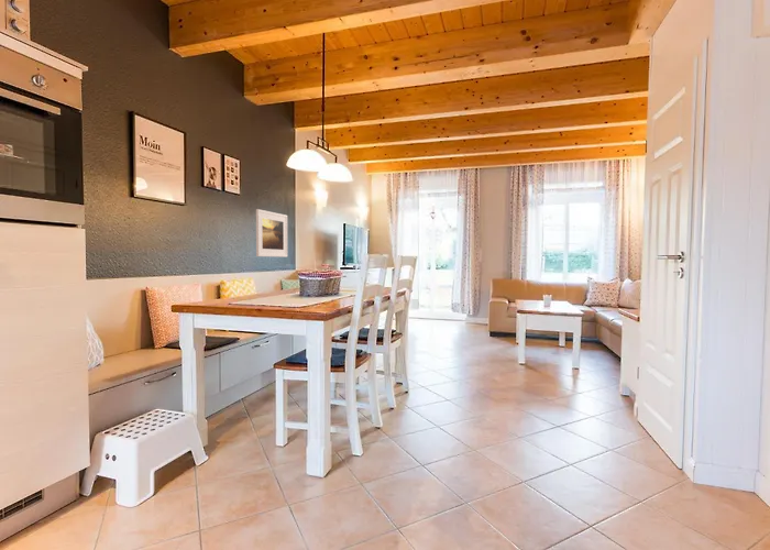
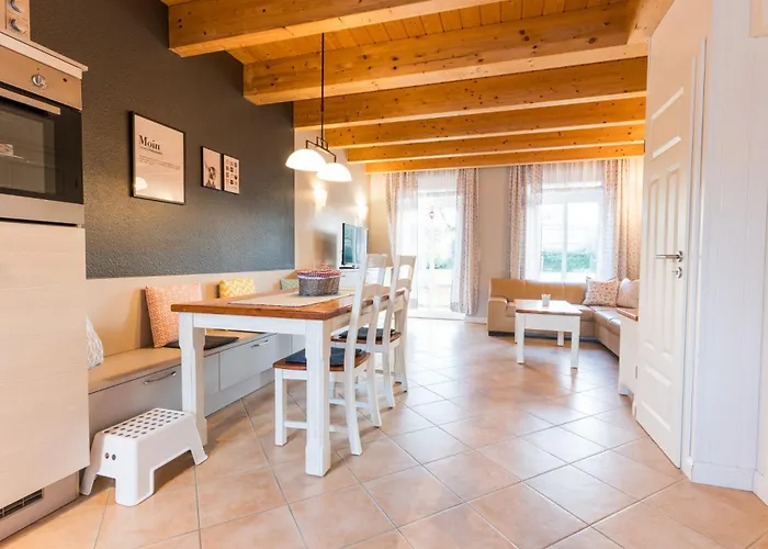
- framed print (273, 234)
